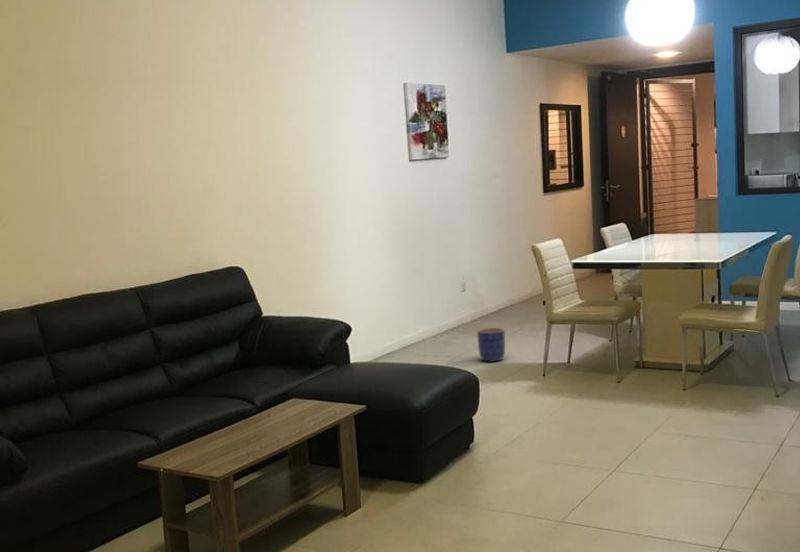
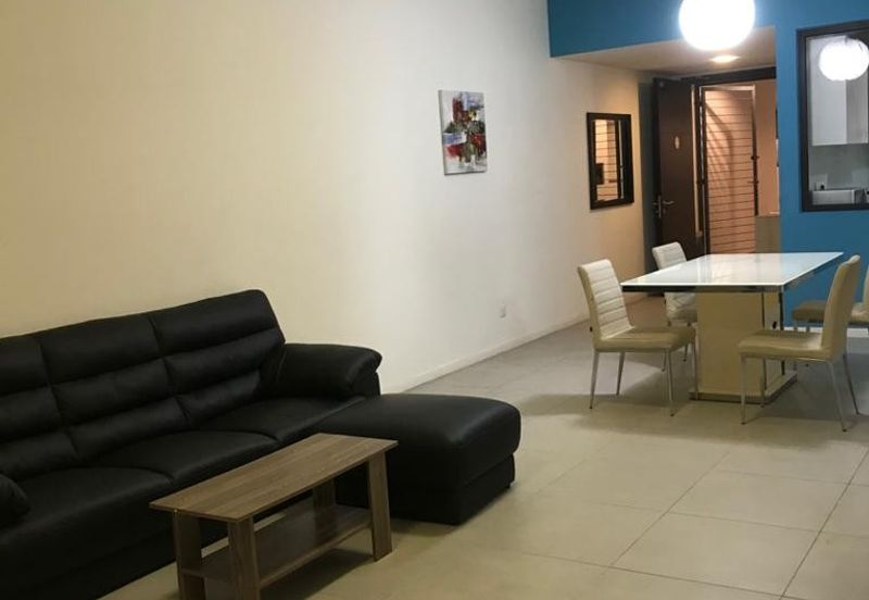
- planter (491, 344)
